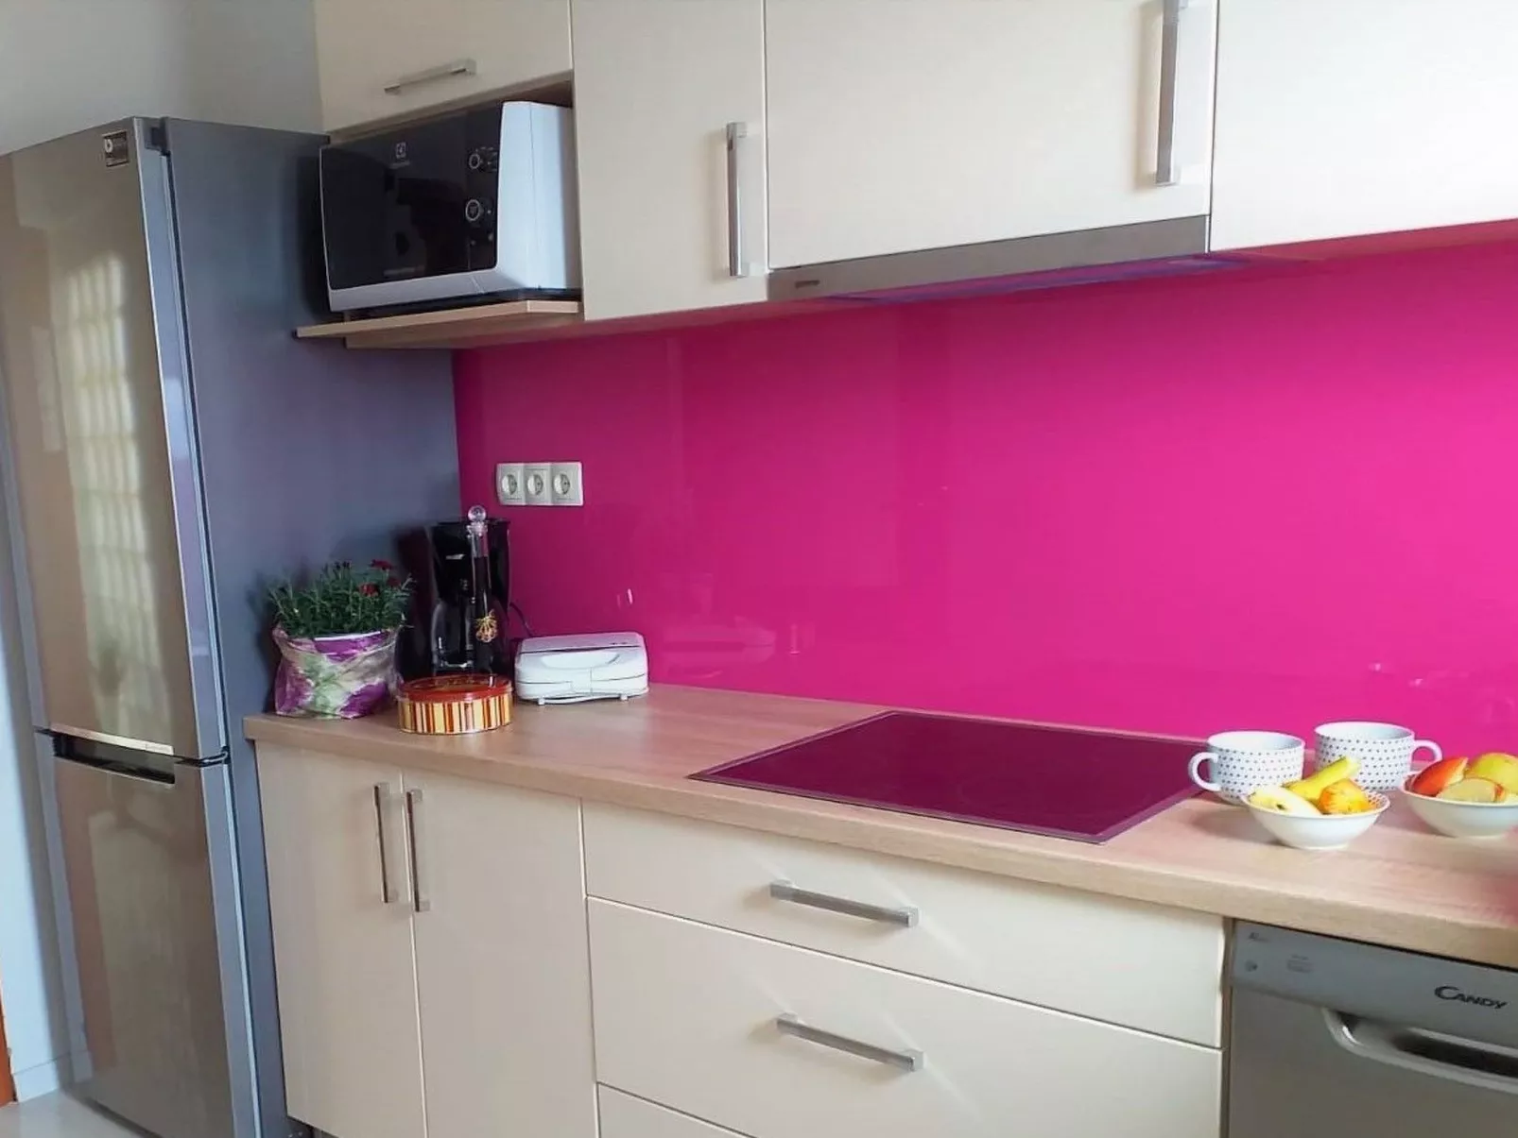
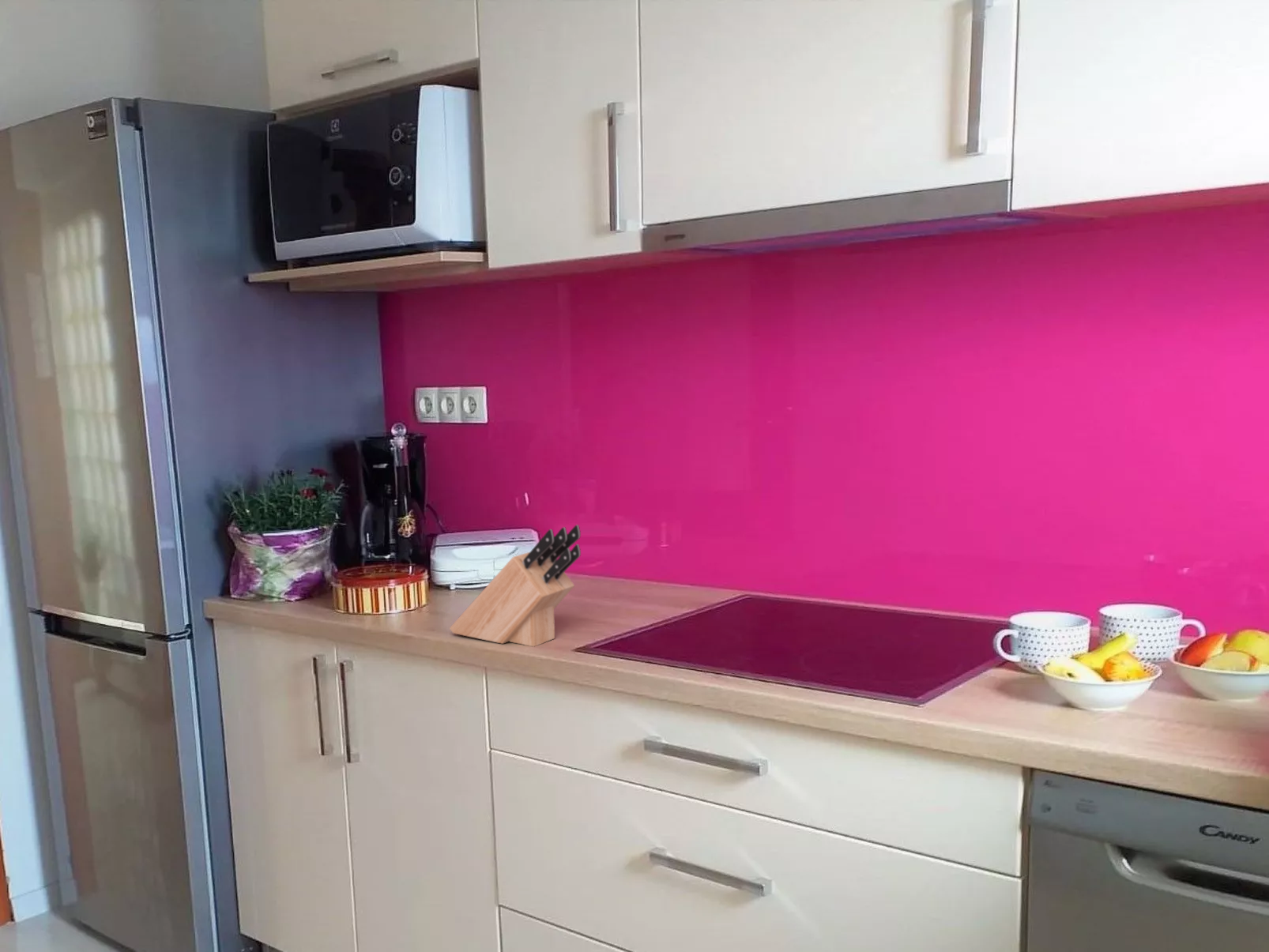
+ knife block (518, 579)
